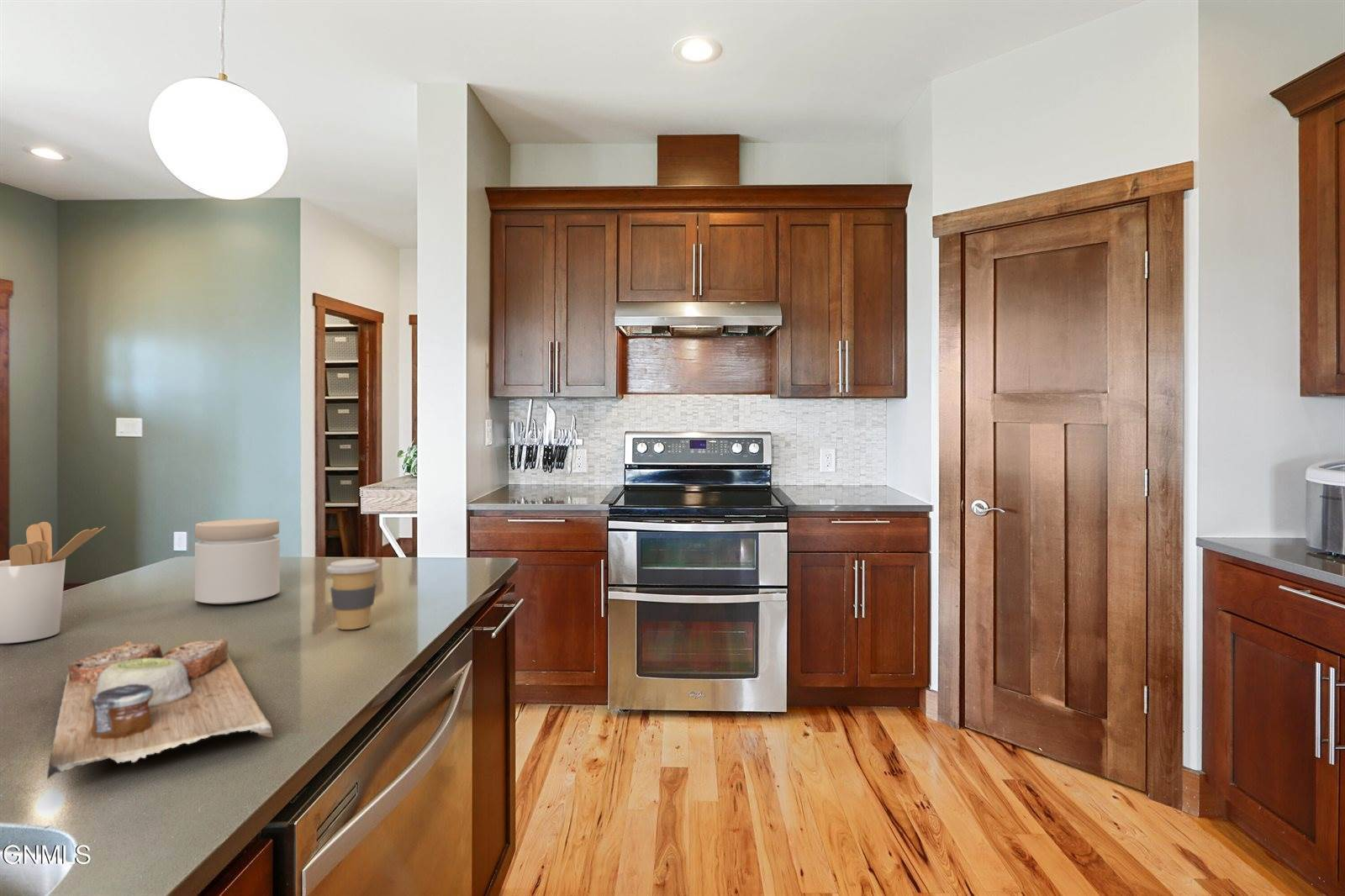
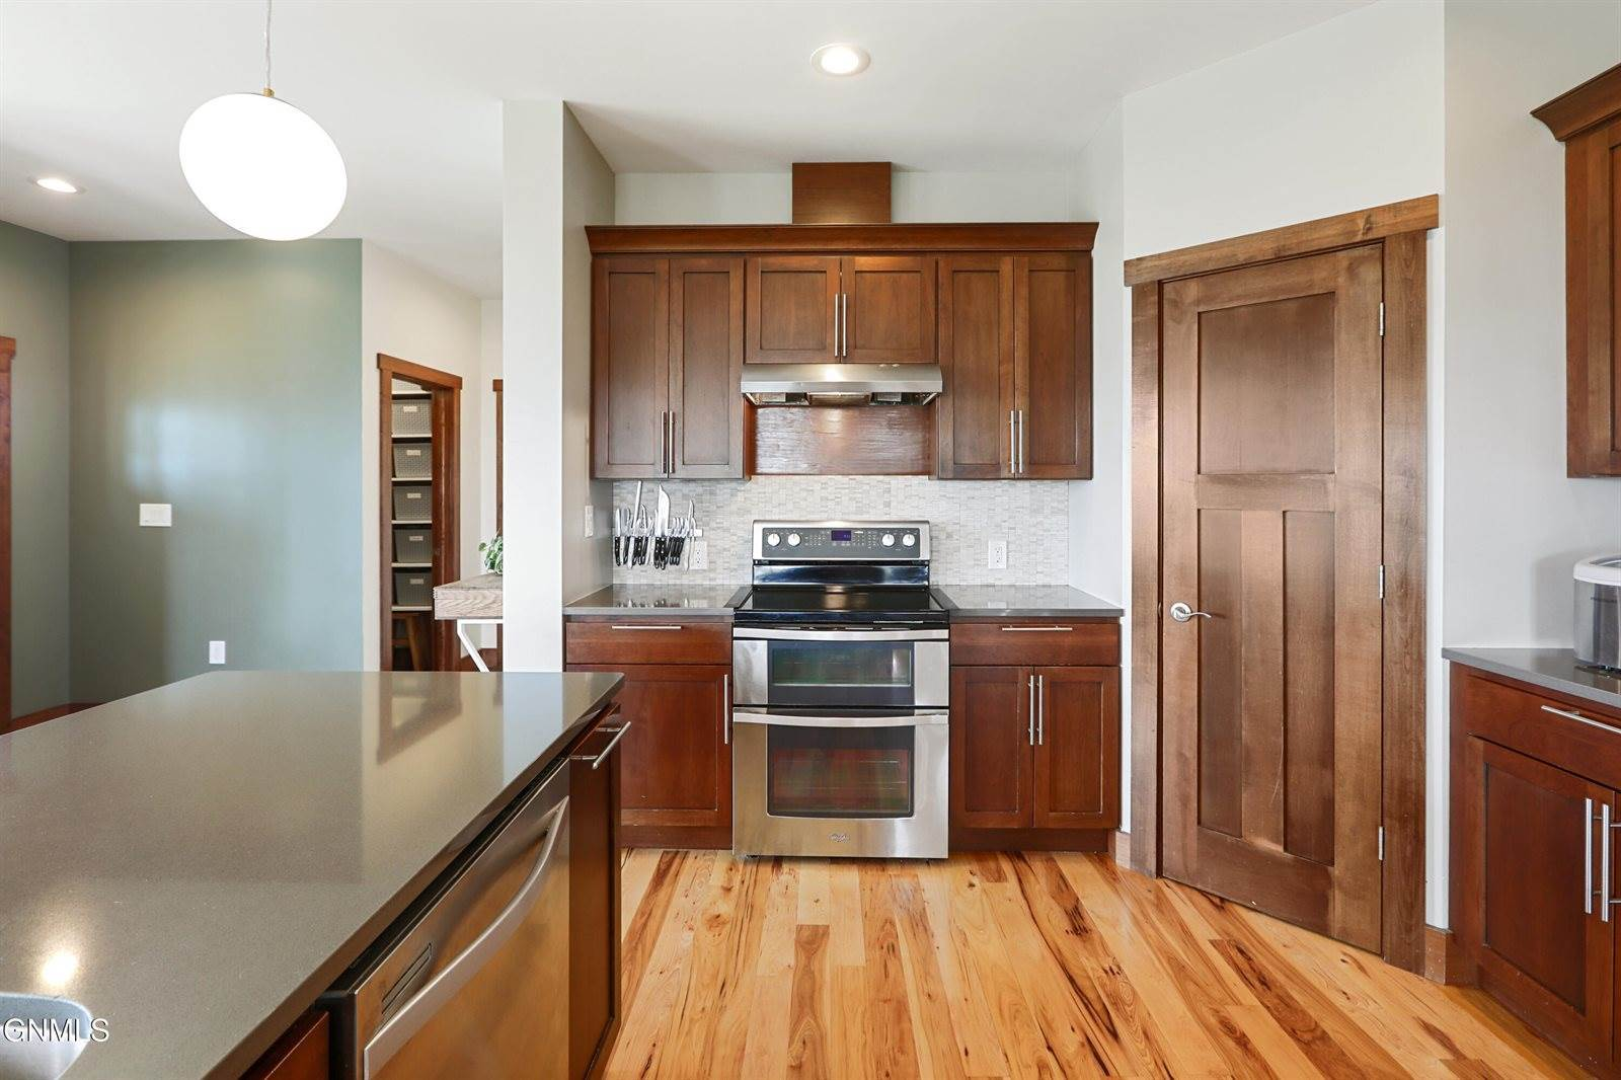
- cutting board (159, 679)
- utensil holder (46, 579)
- coffee cup (353, 593)
- jar (238, 560)
